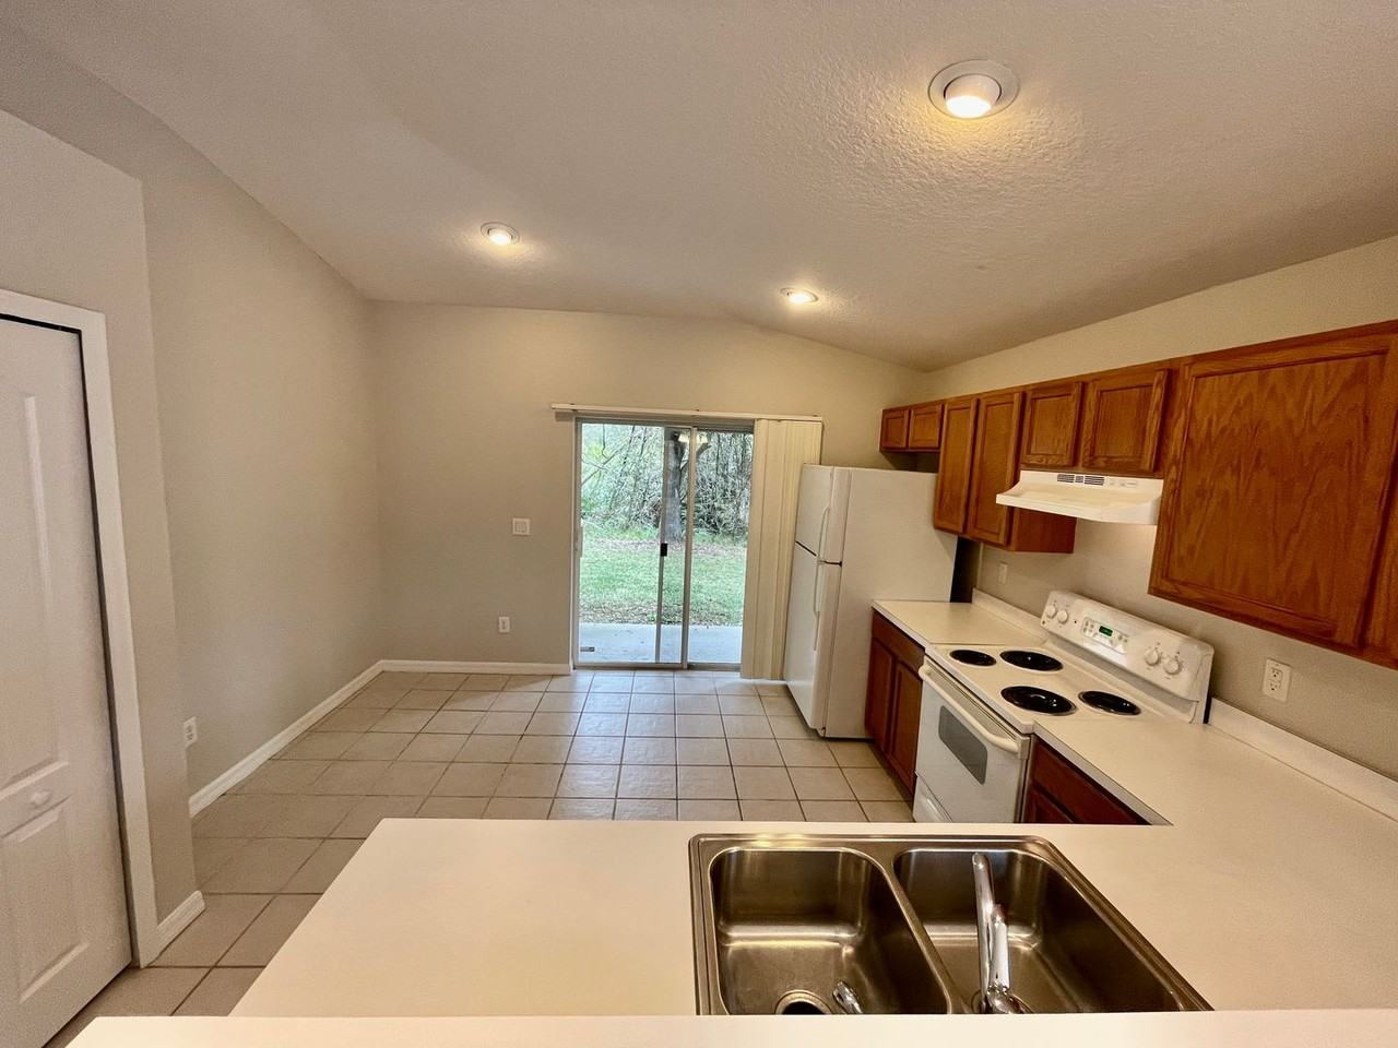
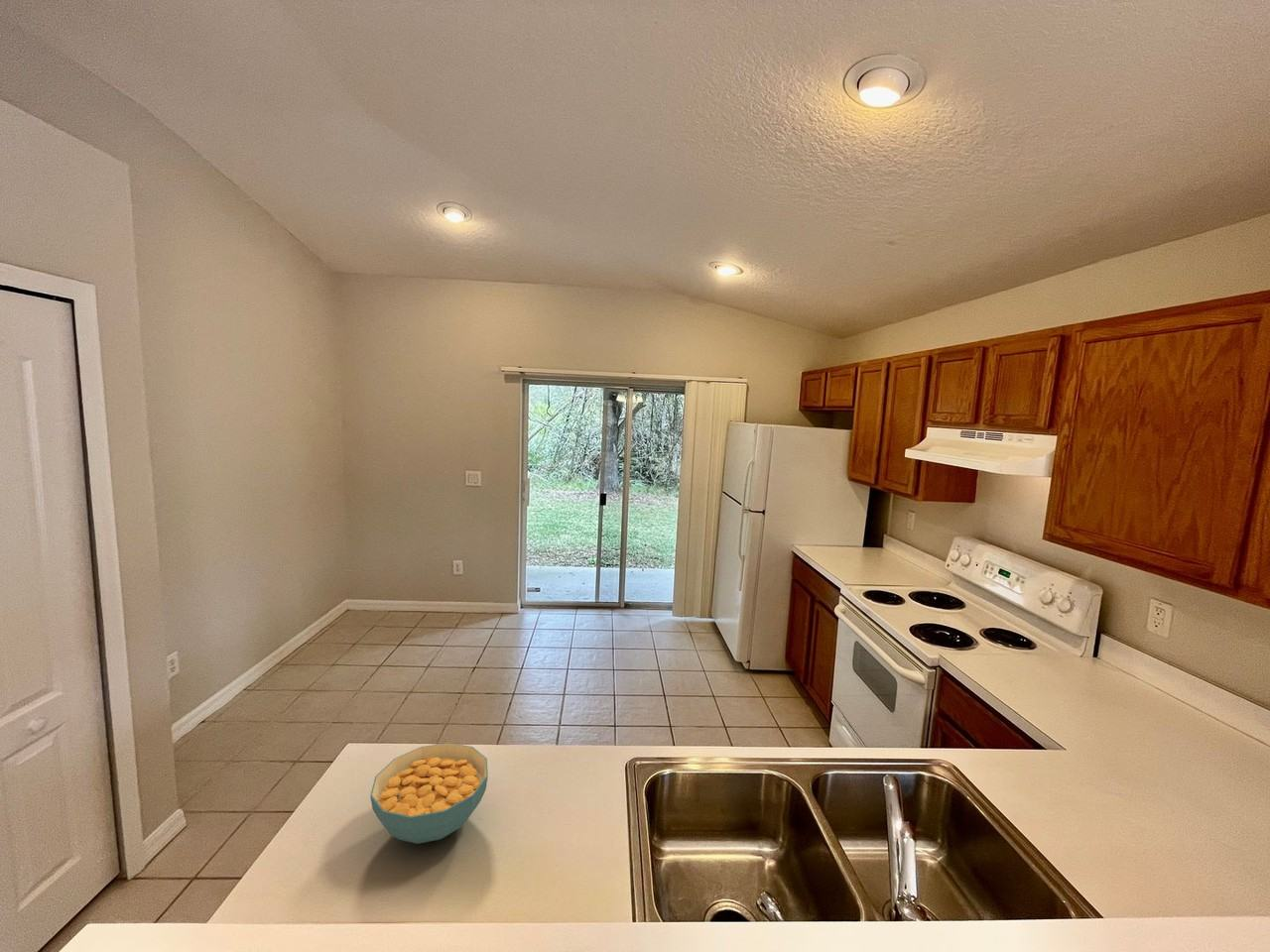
+ cereal bowl (432, 800)
